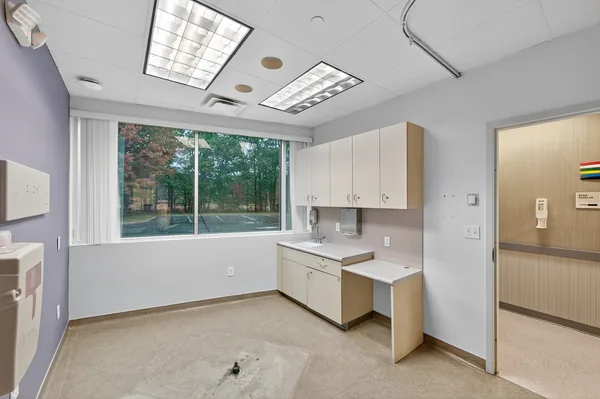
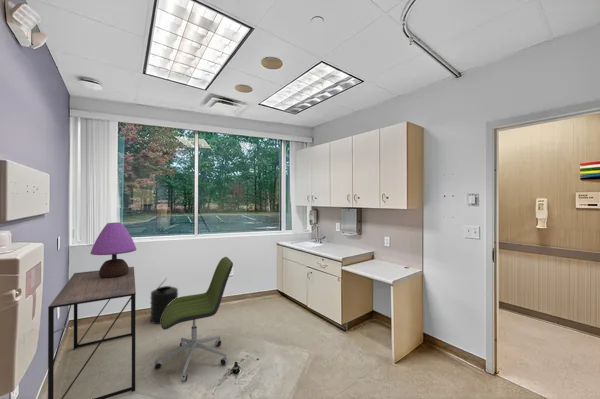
+ desk (94, 321)
+ table lamp (114, 248)
+ trash can (164, 298)
+ office chair (194, 311)
